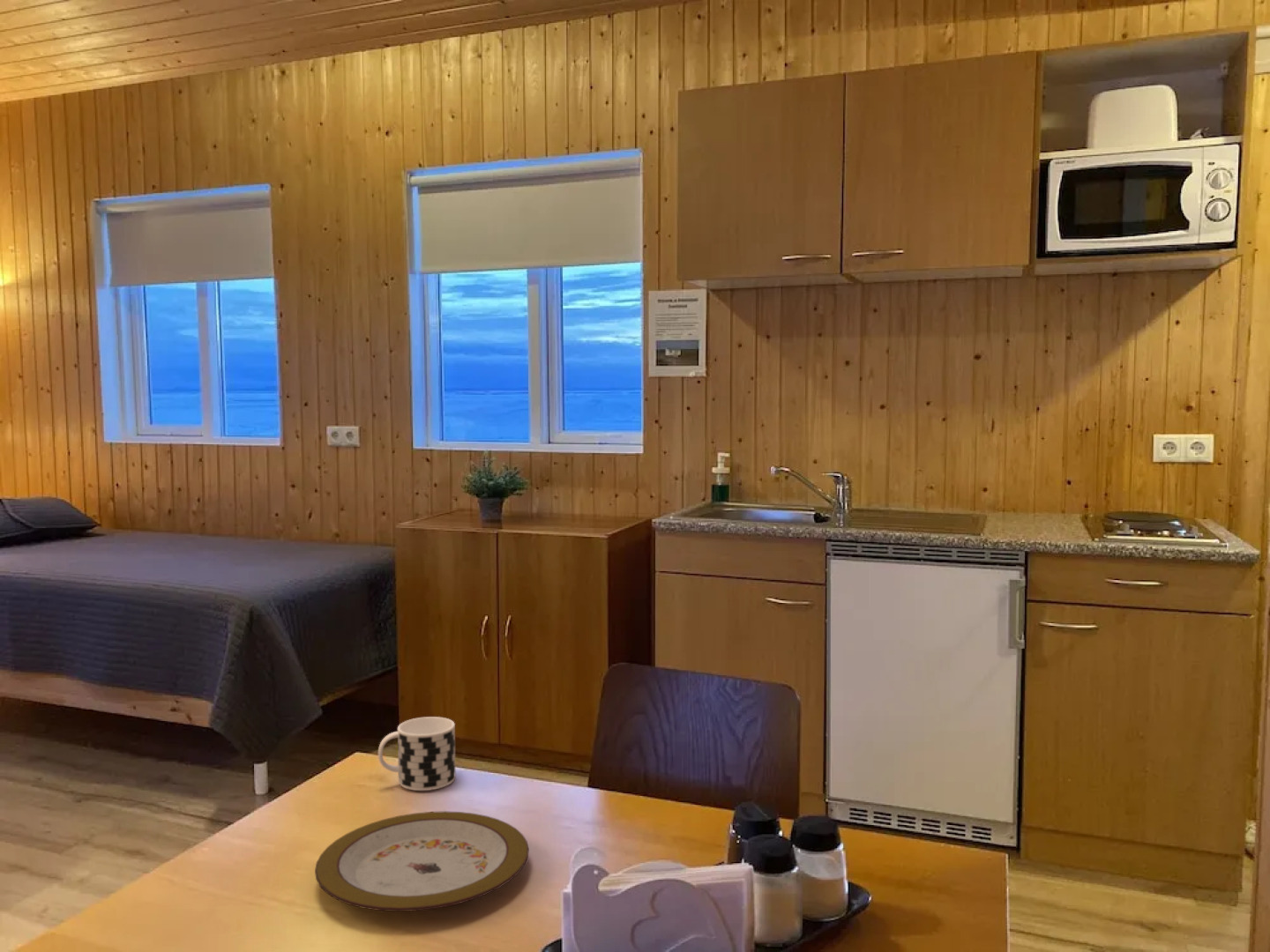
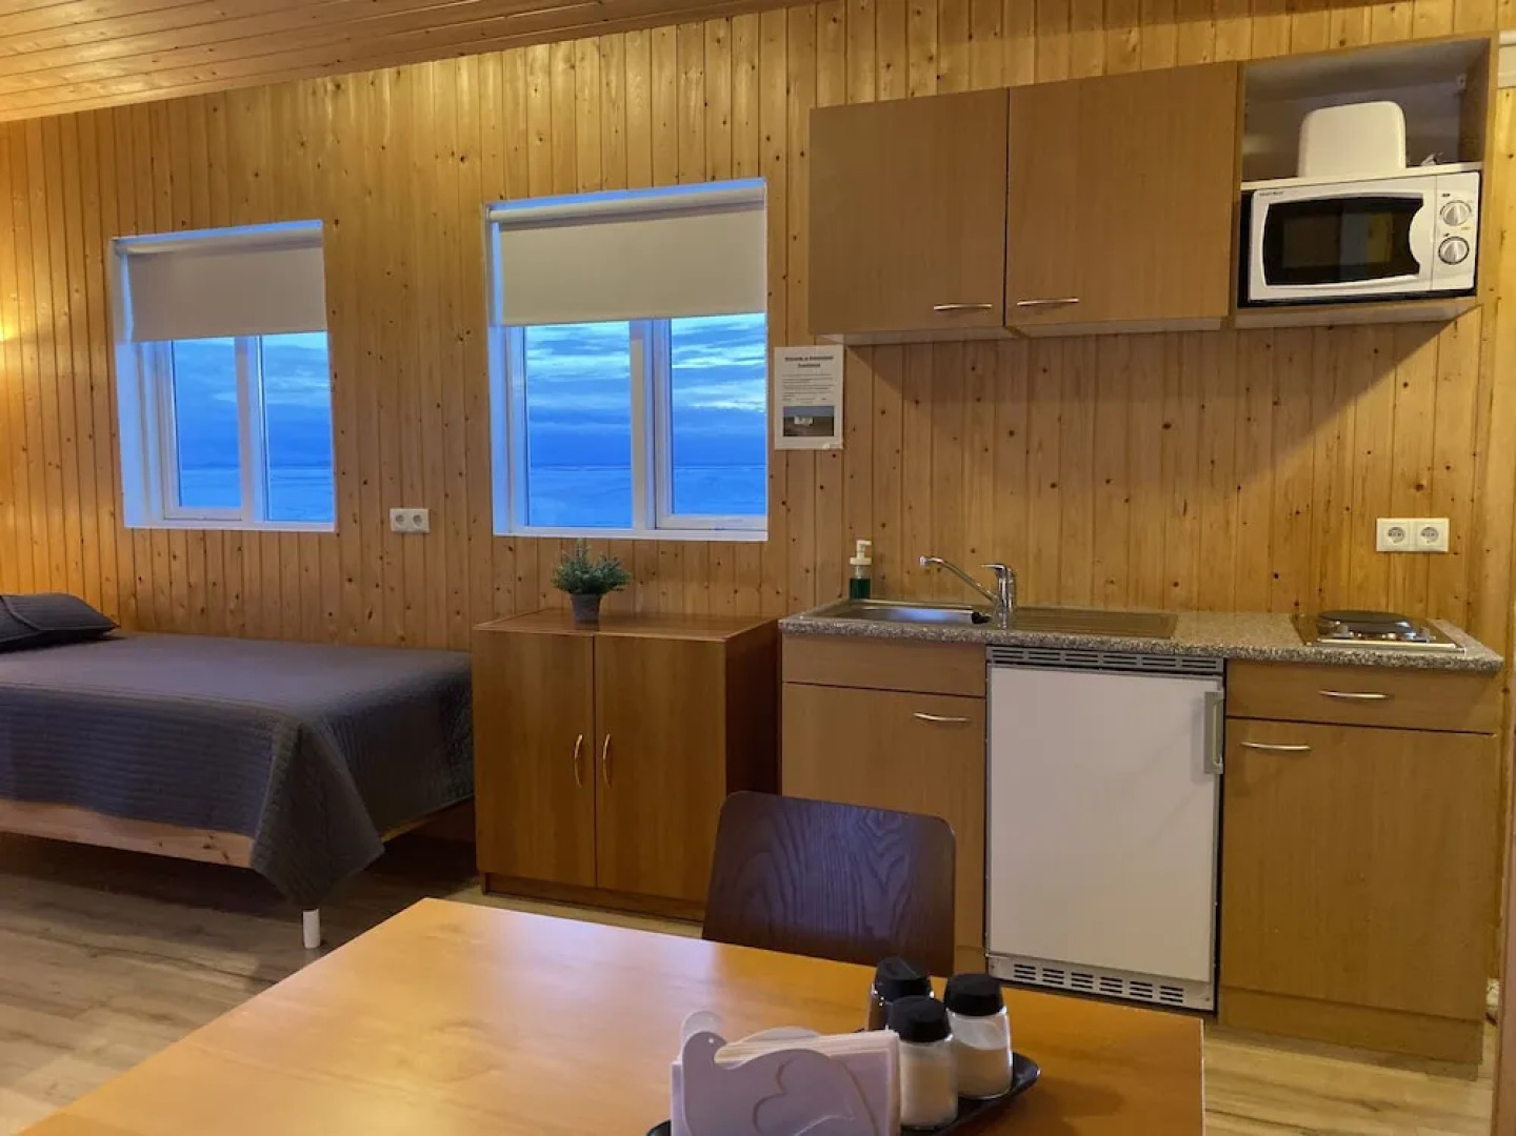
- plate (424, 863)
- cup (416, 754)
